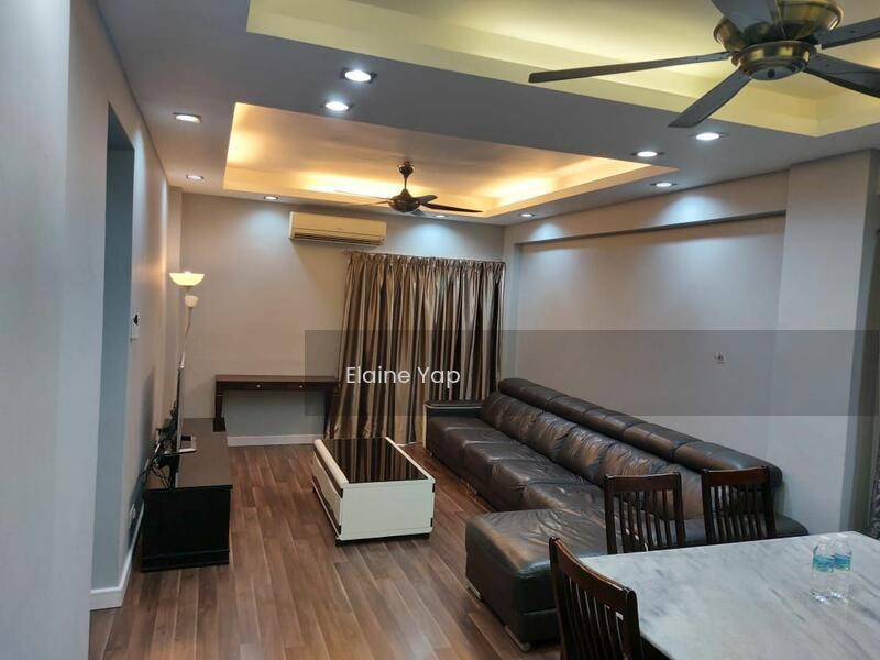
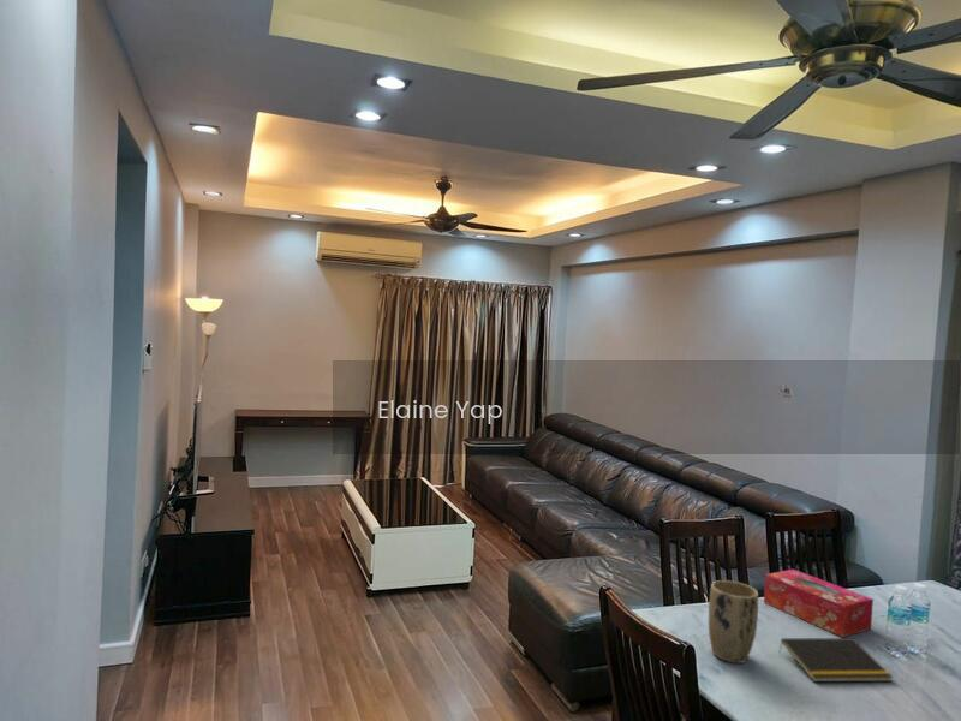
+ plant pot (732, 621)
+ notepad (835, 659)
+ tissue box (816, 600)
